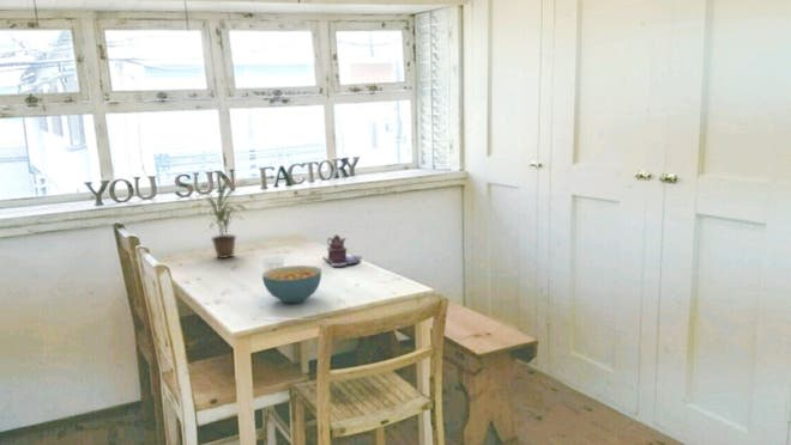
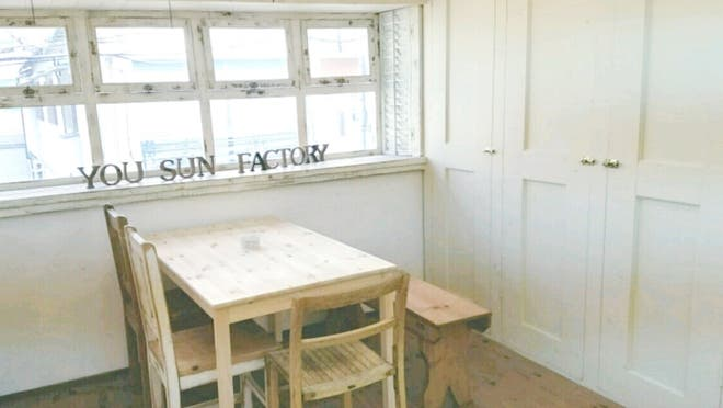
- teapot (338, 248)
- cereal bowl (292, 286)
- potted plant (217, 218)
